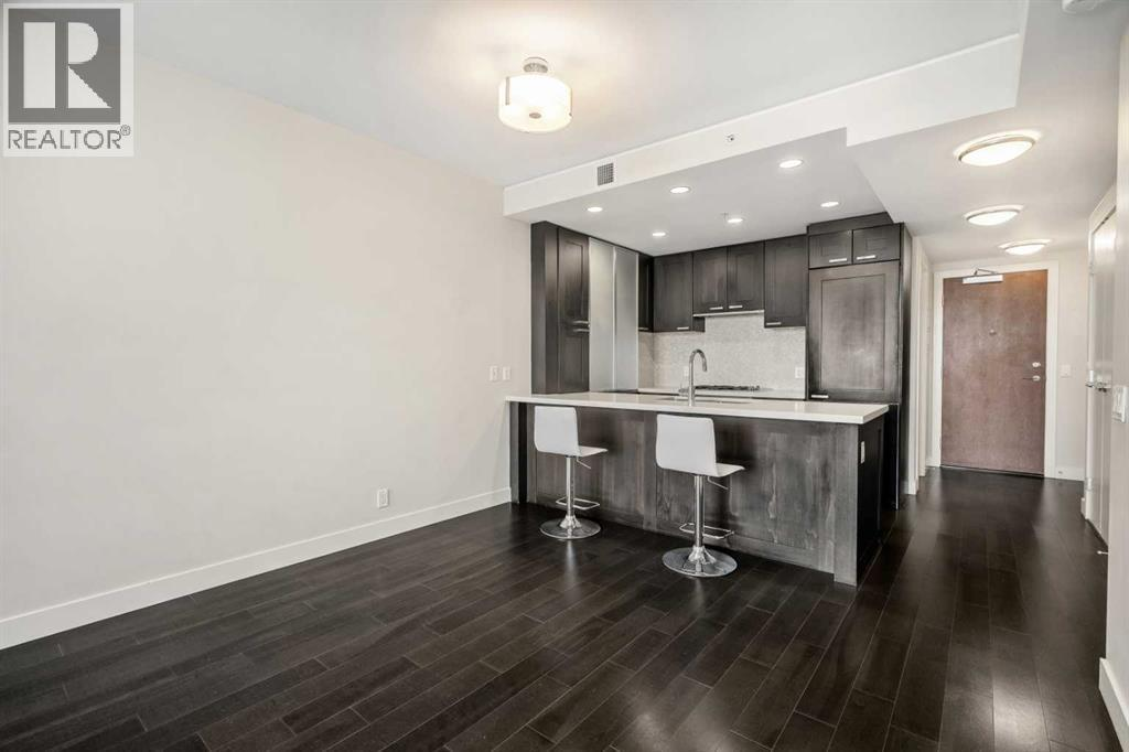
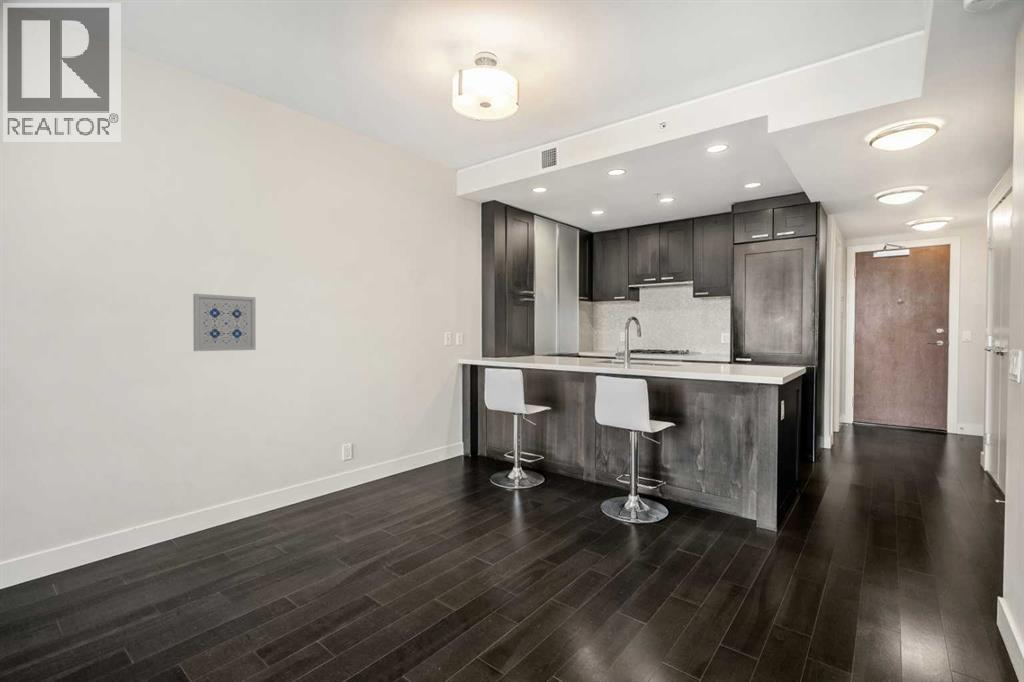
+ wall art (225, 323)
